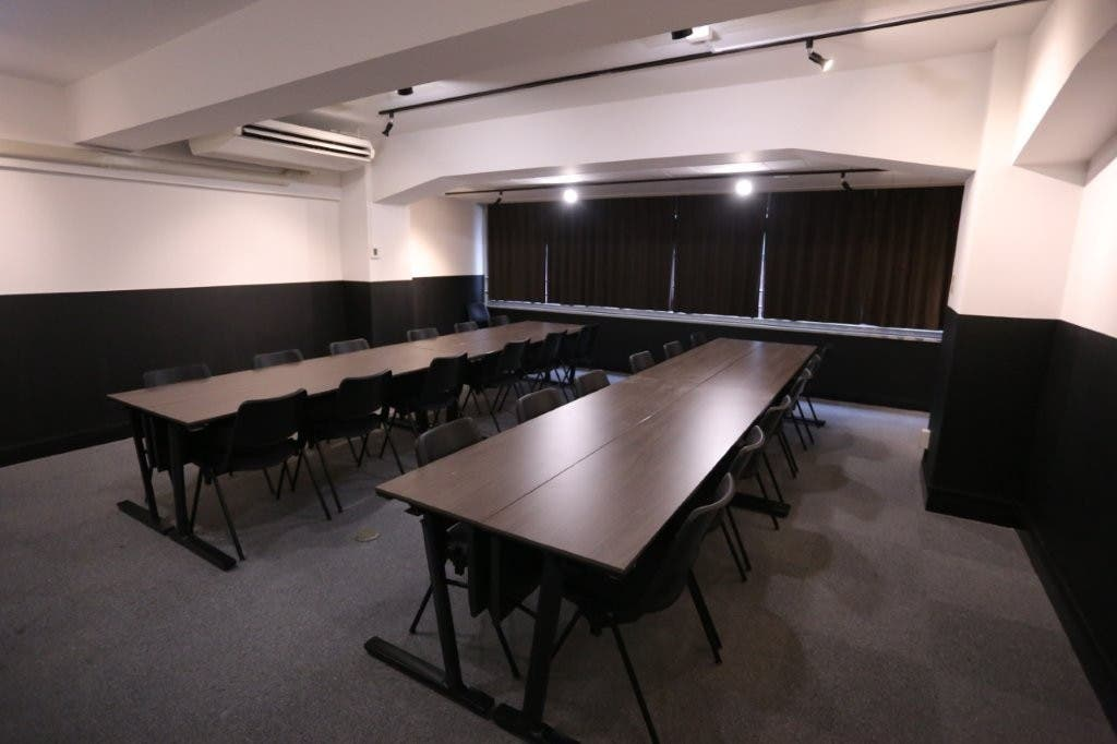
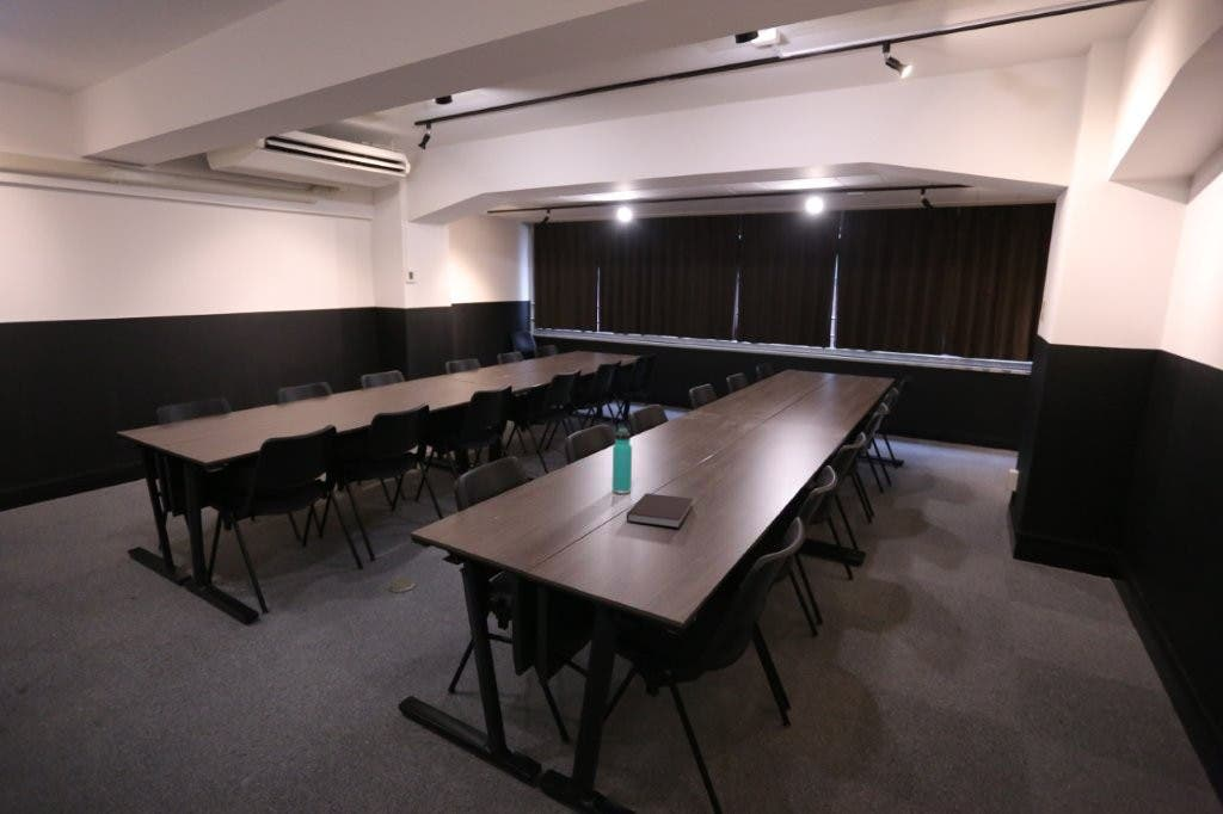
+ notebook (660, 508)
+ thermos bottle (622, 460)
